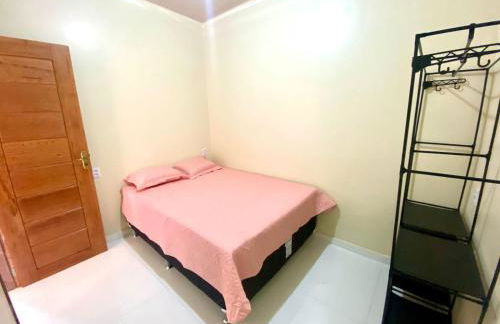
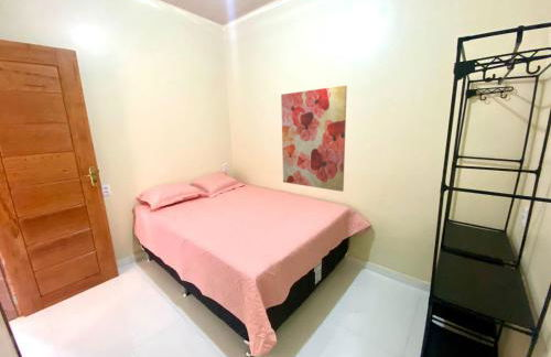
+ wall art (311, 140)
